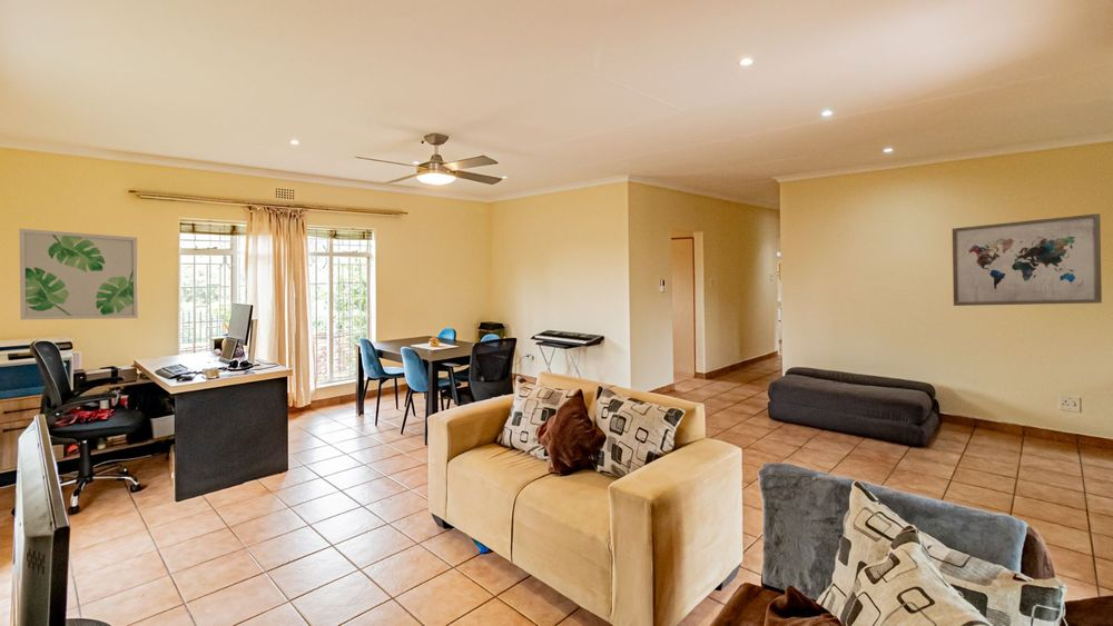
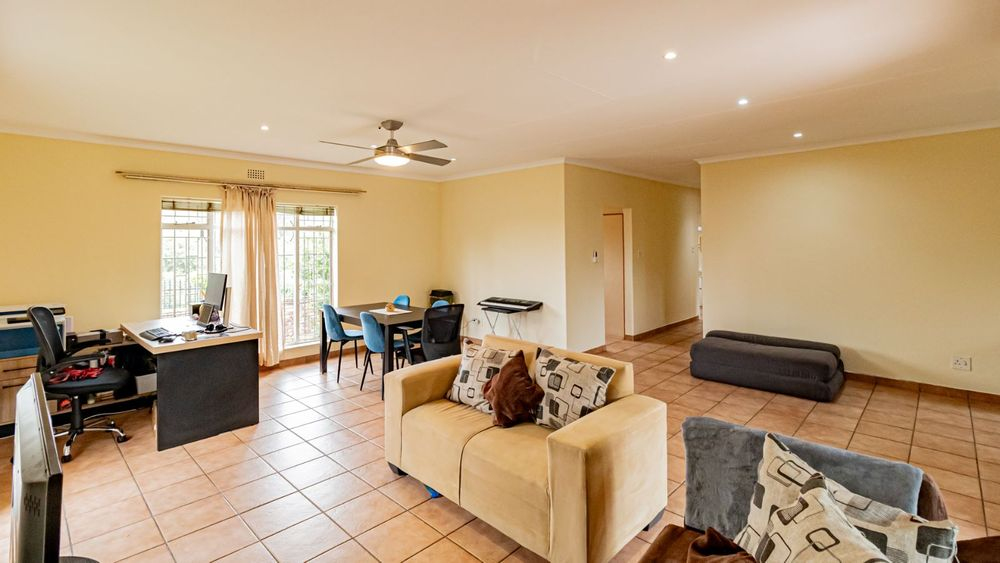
- wall art (1021, 262)
- wall art (81, 276)
